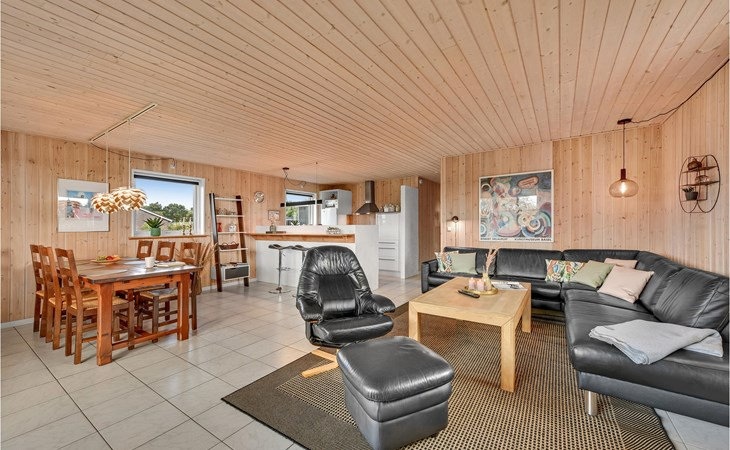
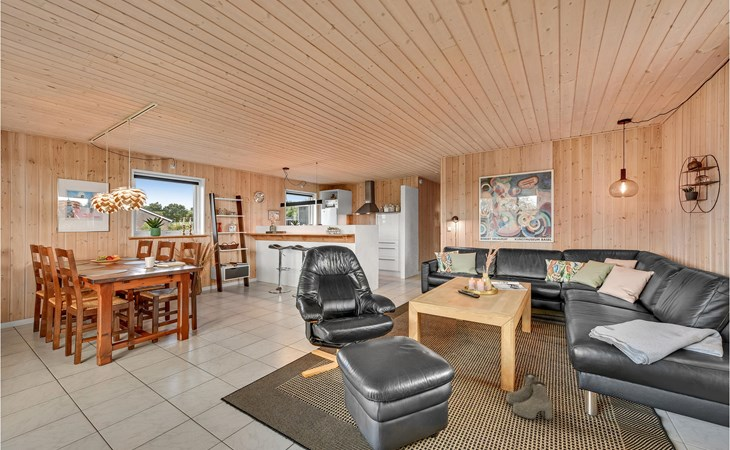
+ boots (528, 394)
